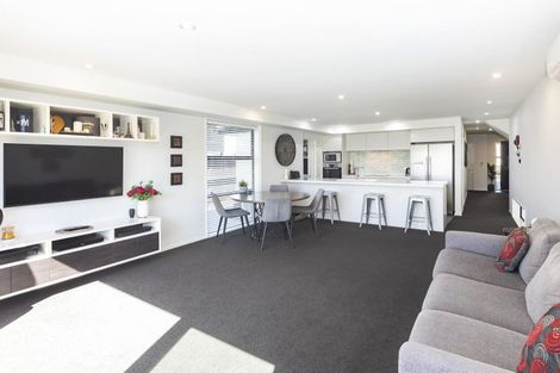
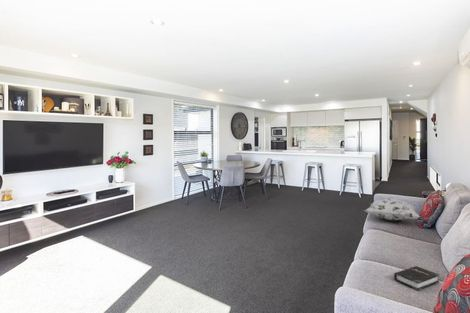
+ hardback book (416, 277)
+ decorative pillow (391, 209)
